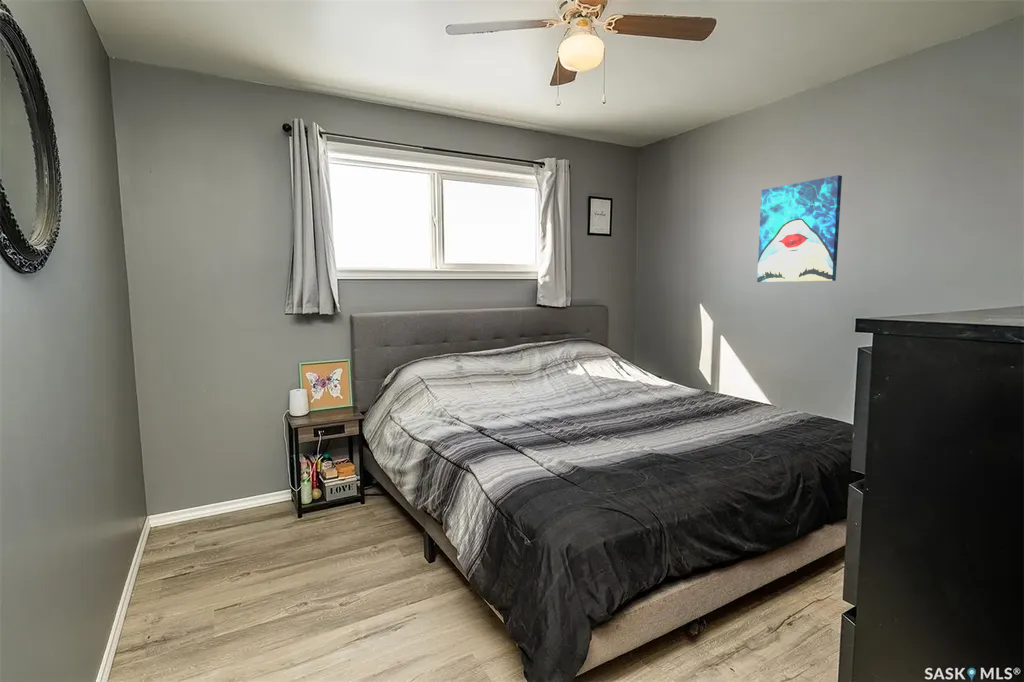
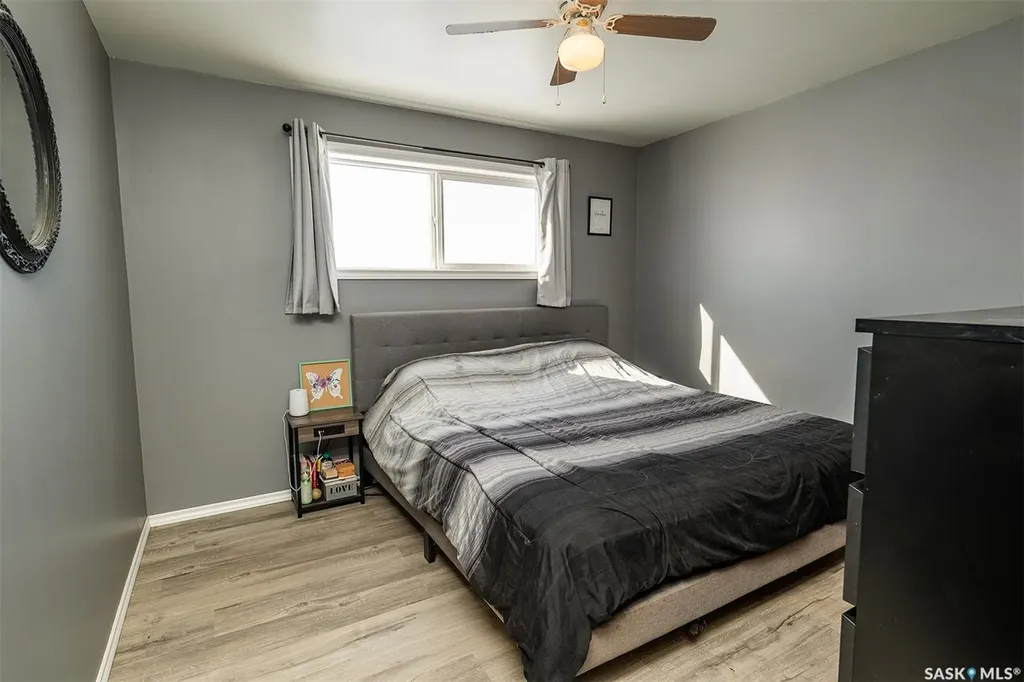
- wall art (796, 232)
